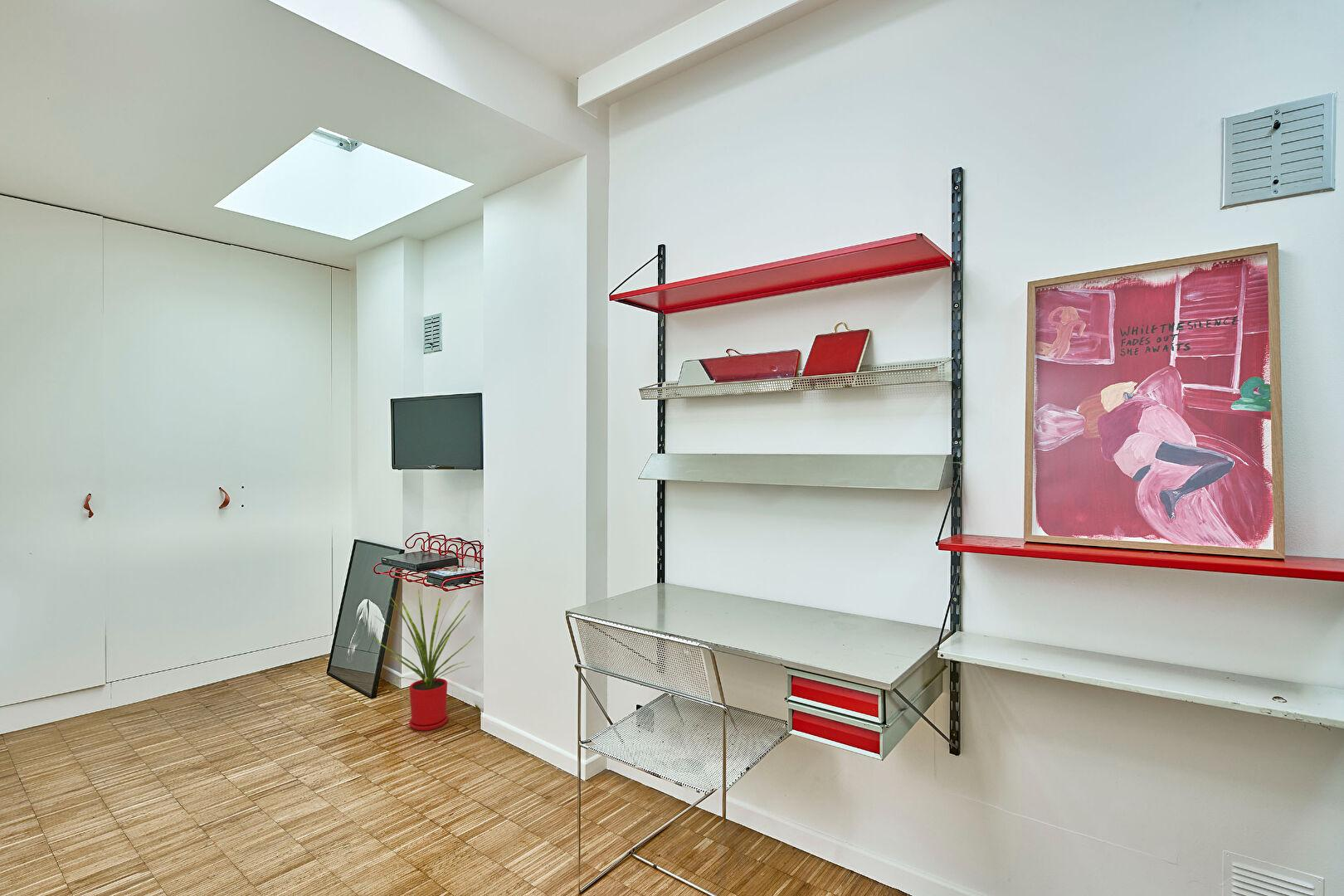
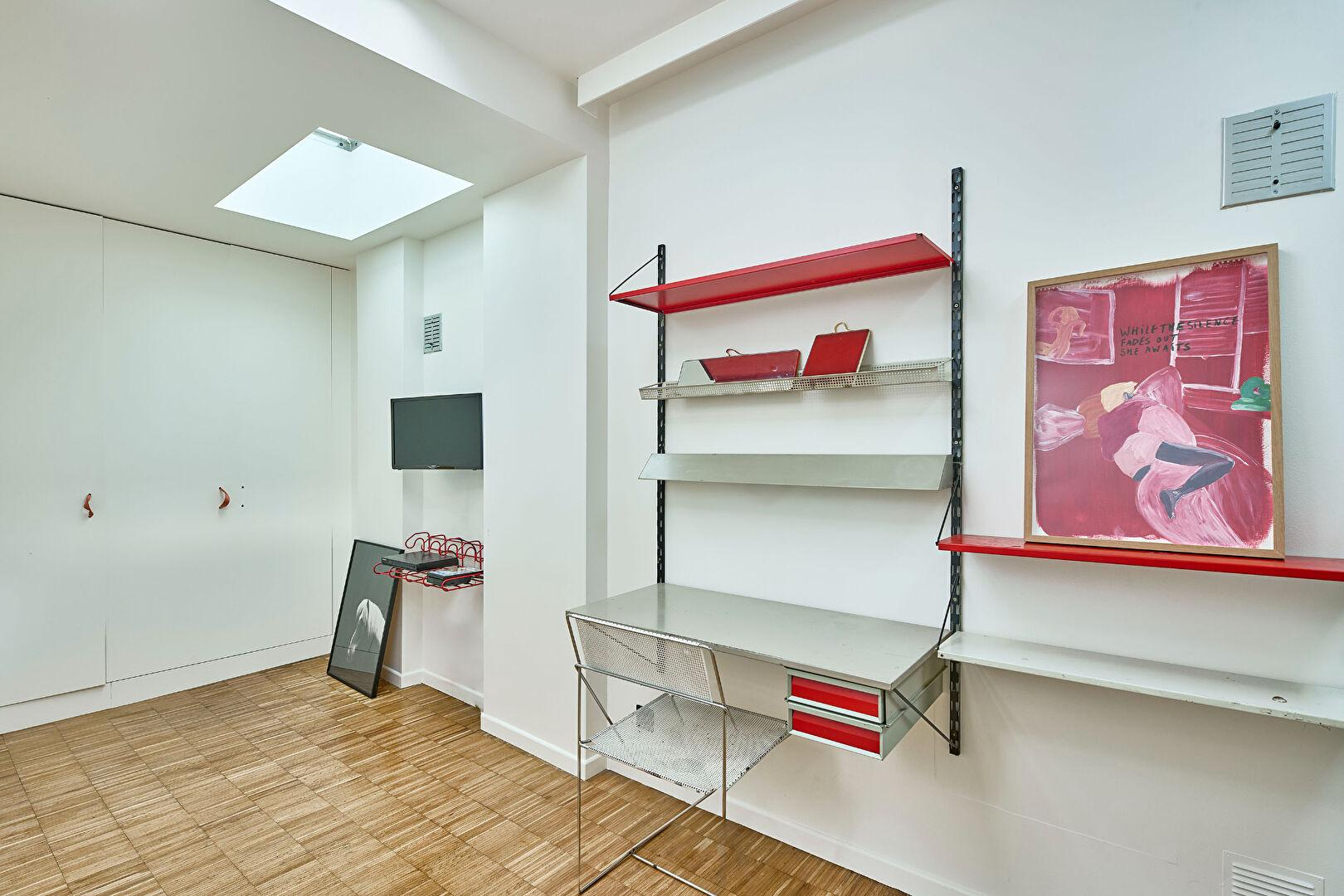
- house plant (430, 659)
